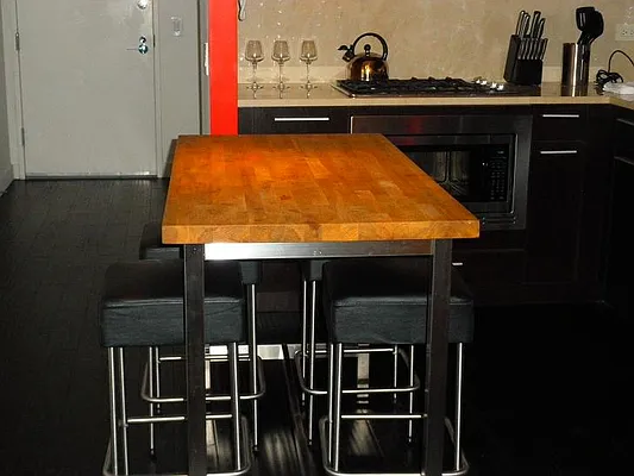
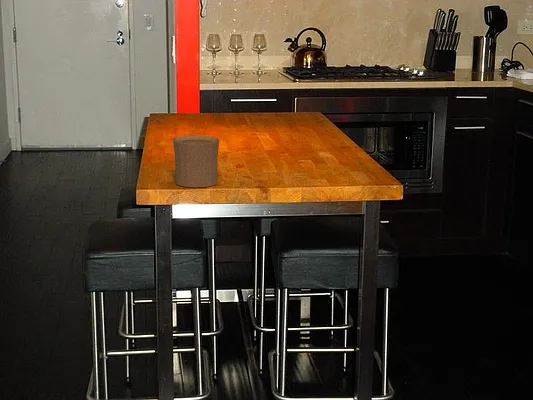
+ cup (196, 161)
